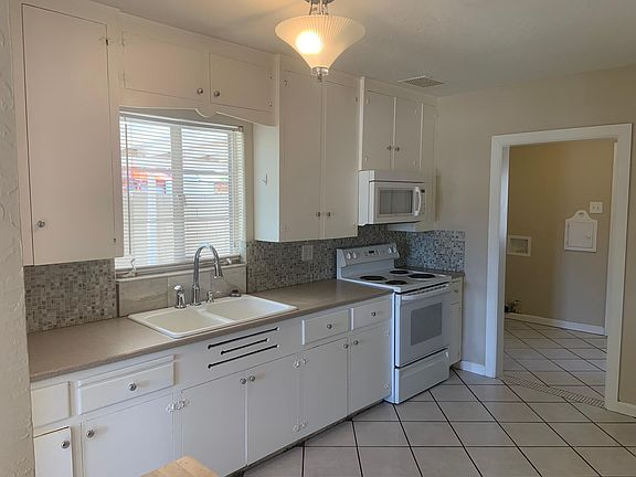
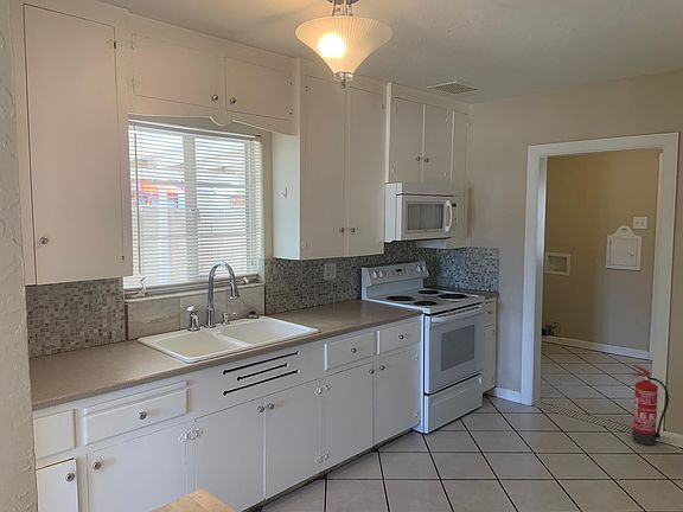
+ fire extinguisher (649, 405)
